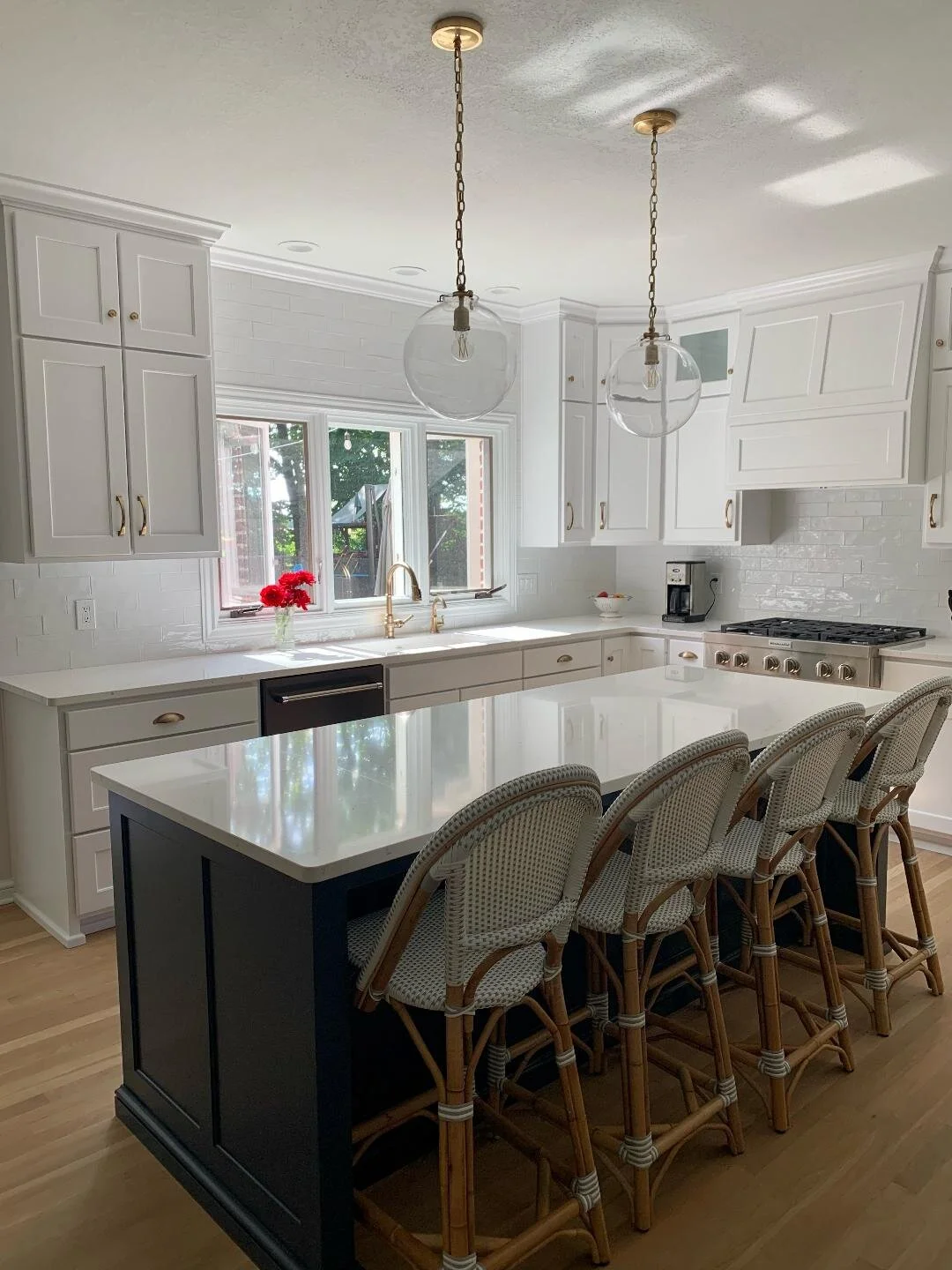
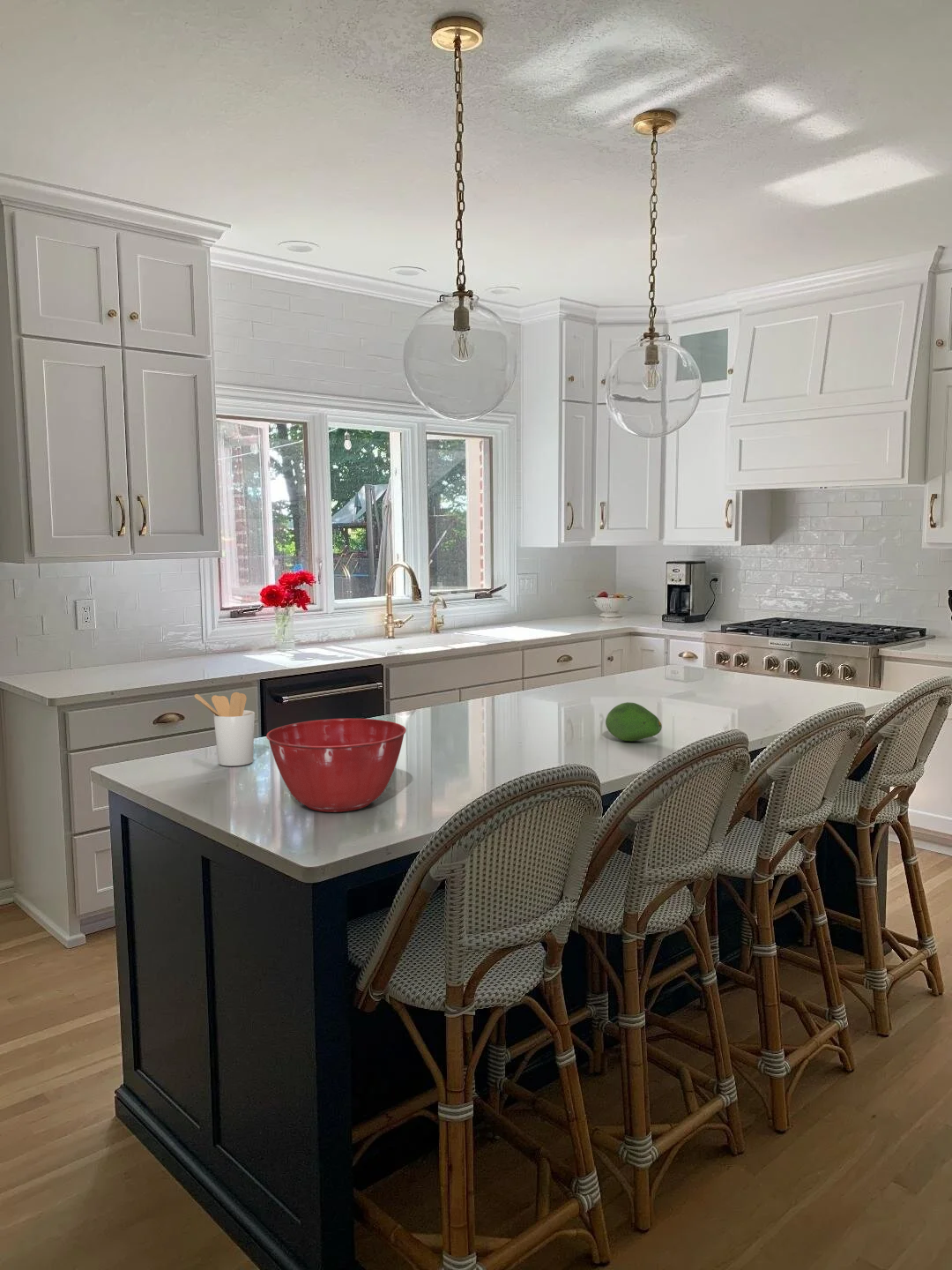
+ mixing bowl (337, 766)
+ utensil holder (224, 727)
+ fruit (633, 722)
